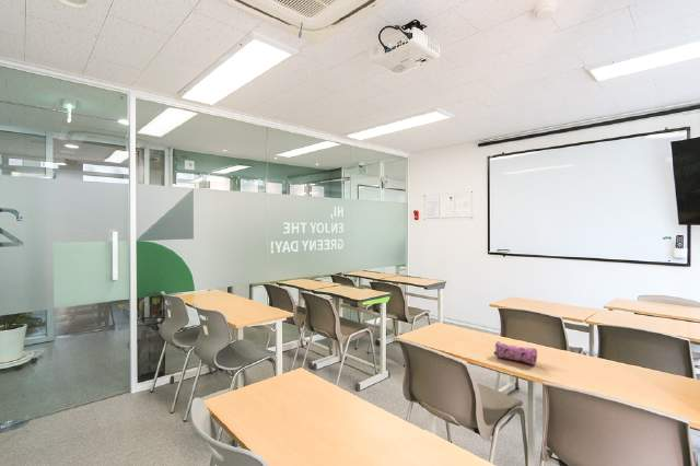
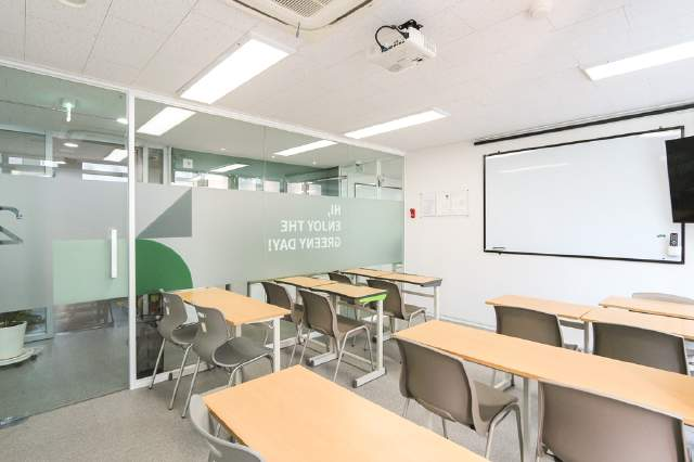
- pencil case (515, 352)
